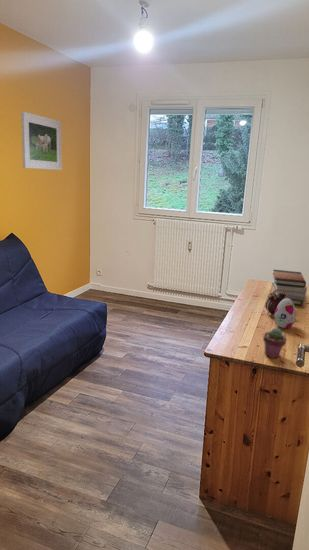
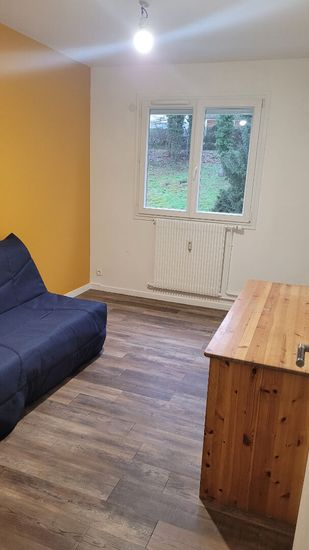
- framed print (43, 143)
- potted succulent (274, 341)
- alarm clock (276, 302)
- book stack (288, 286)
- decorative egg (285, 312)
